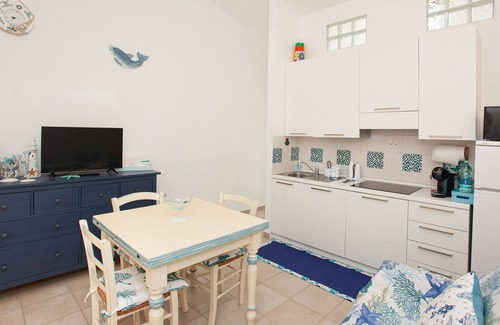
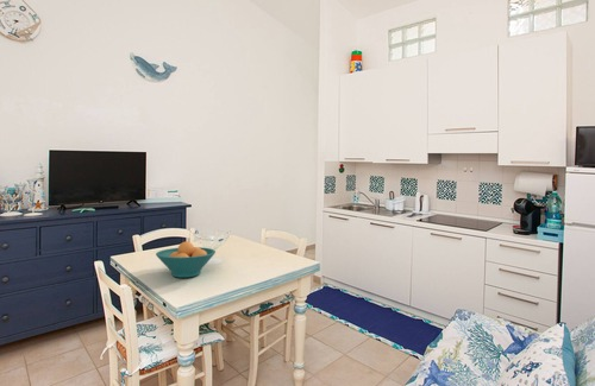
+ fruit bowl (186, 258)
